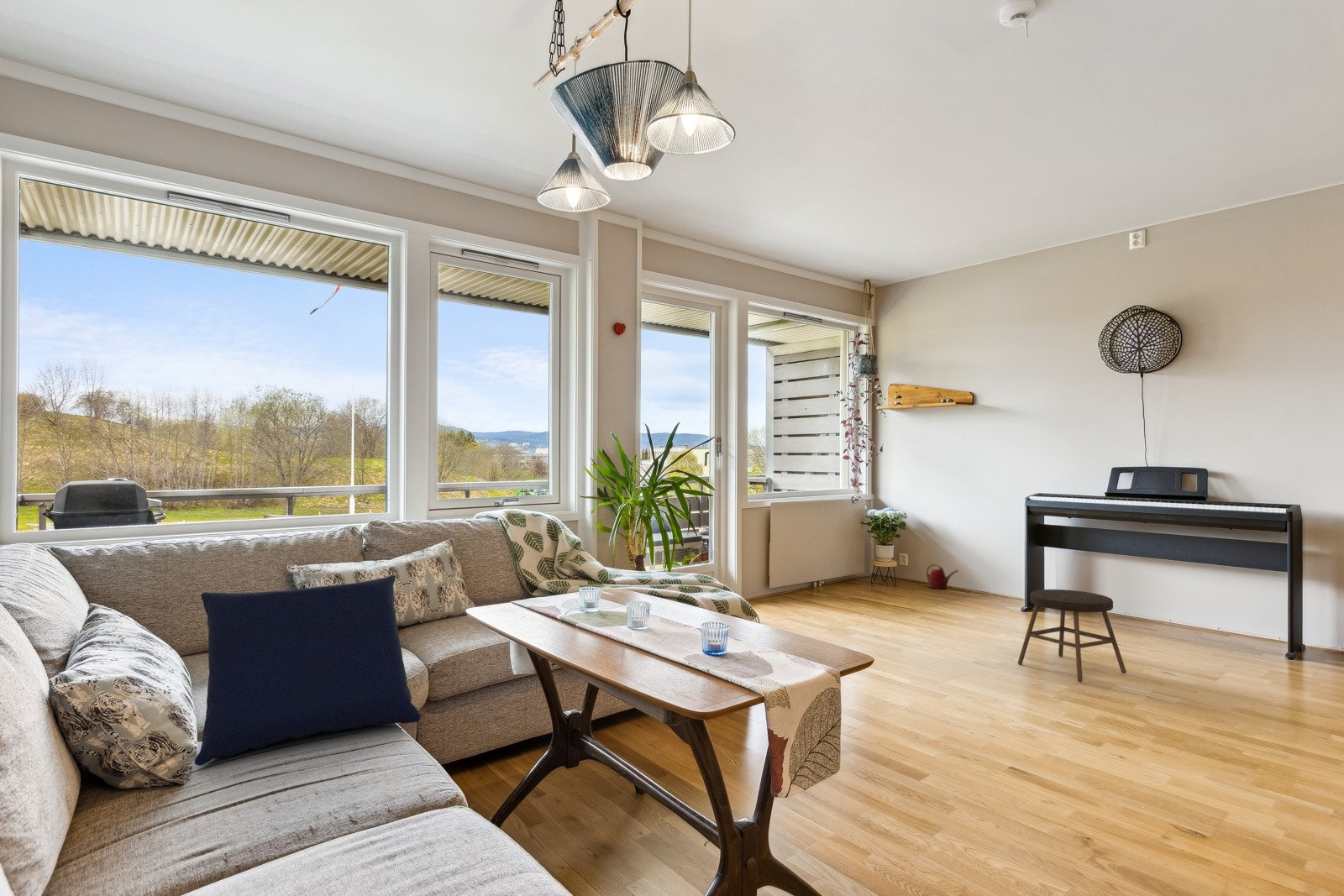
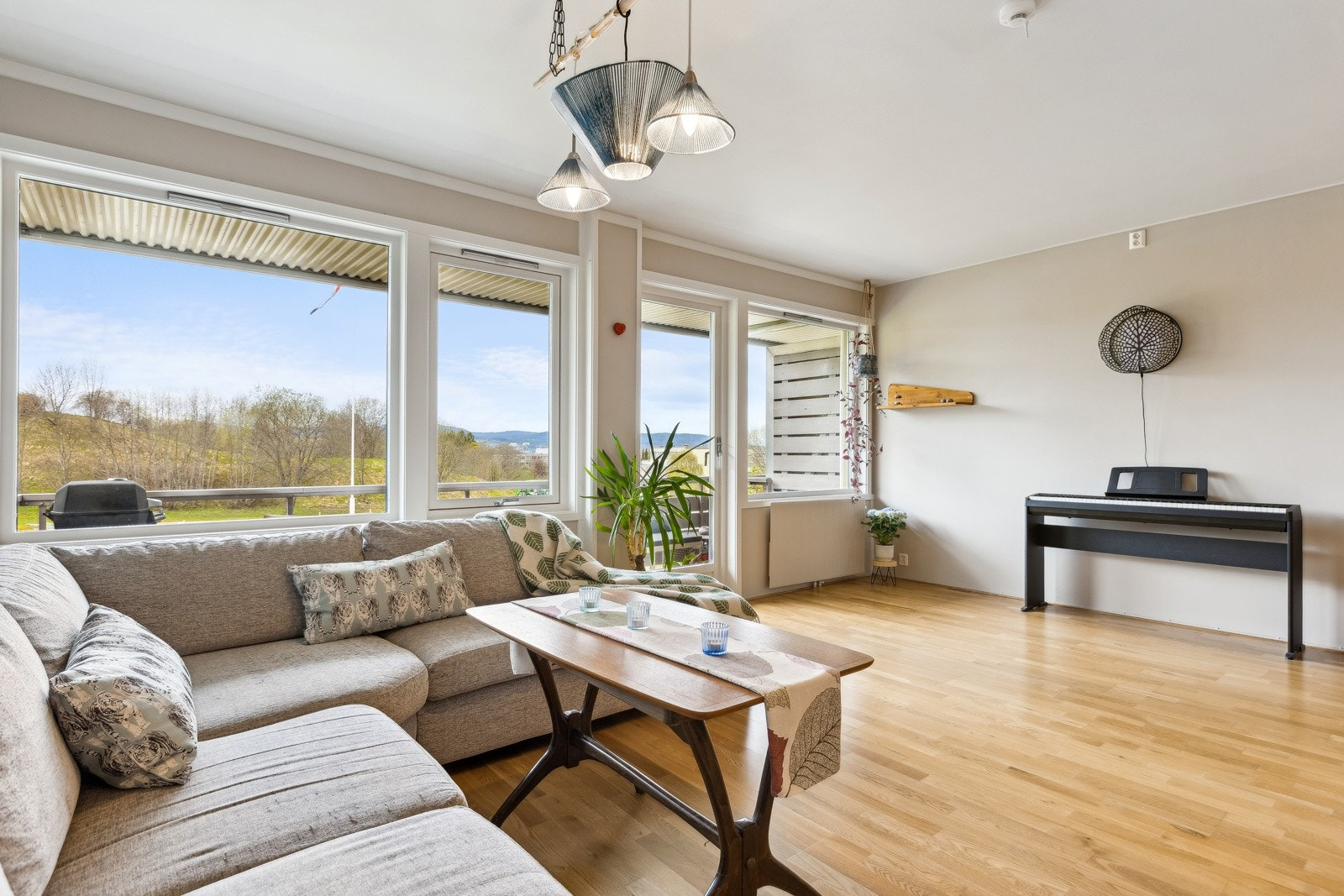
- watering can (942, 576)
- cushion (309, 657)
- stool (1070, 631)
